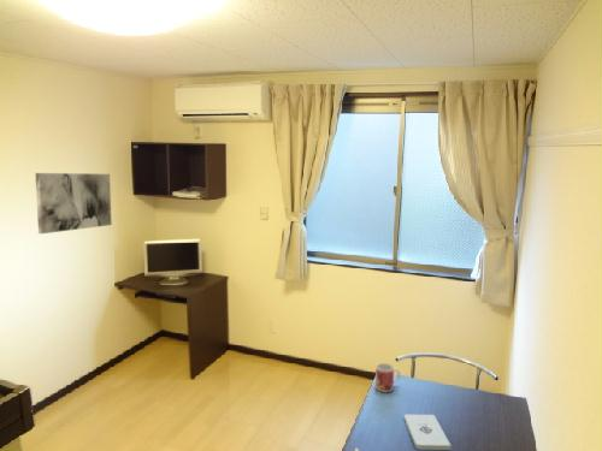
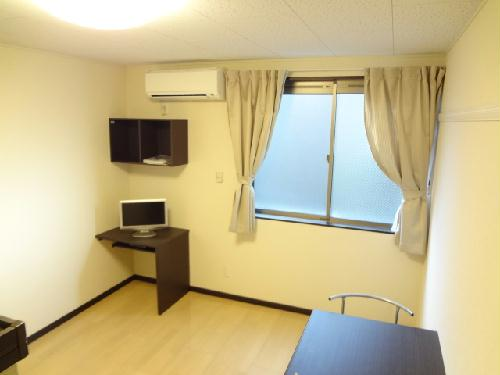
- notepad (425, 431)
- wall art (76, 201)
- mug (388, 376)
